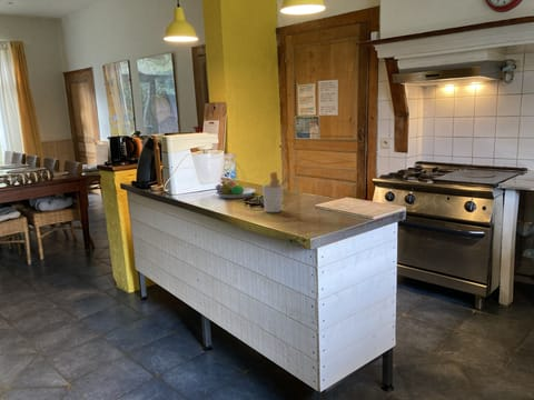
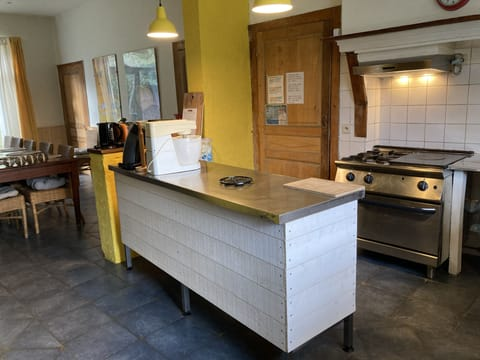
- utensil holder (277, 192)
- fruit bowl (235, 188)
